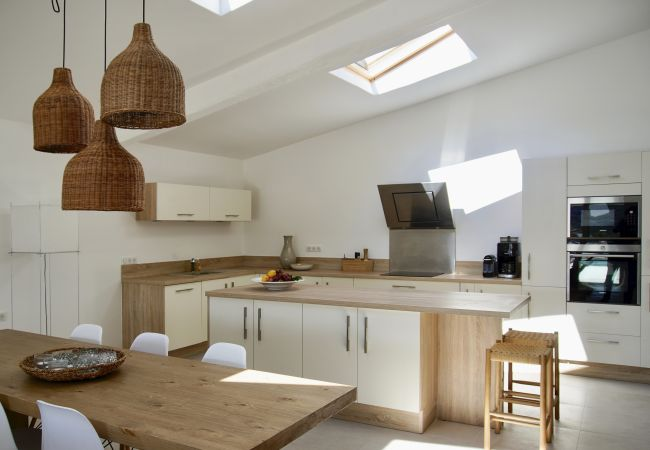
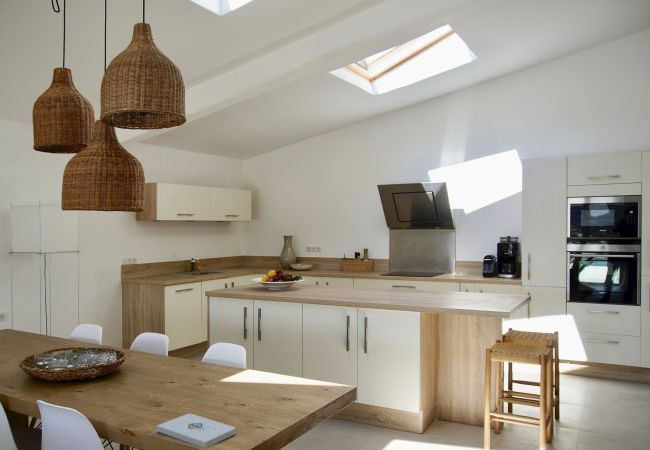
+ notepad (196, 429)
